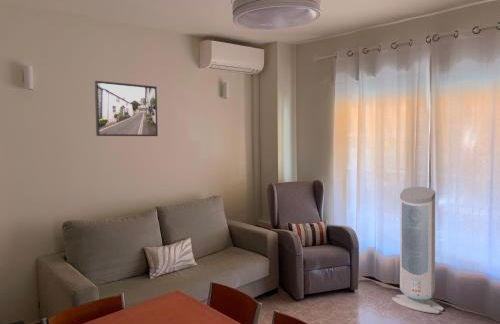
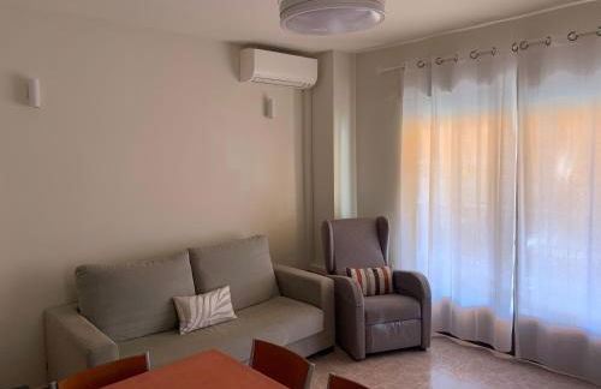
- air purifier (417, 246)
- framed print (127, 110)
